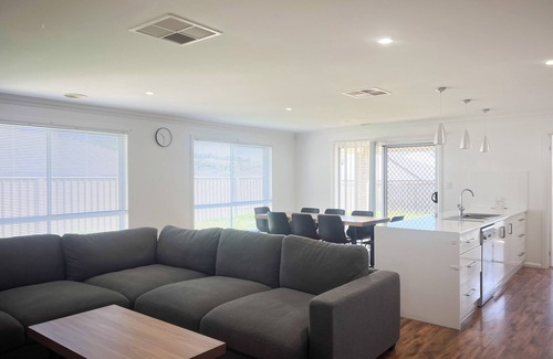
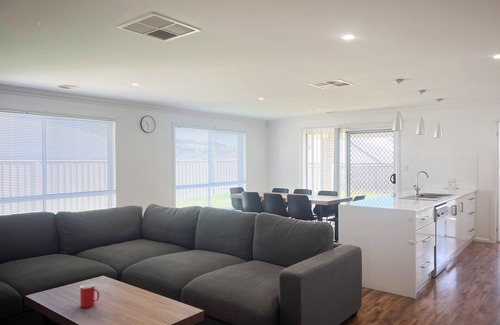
+ cup (89, 296)
